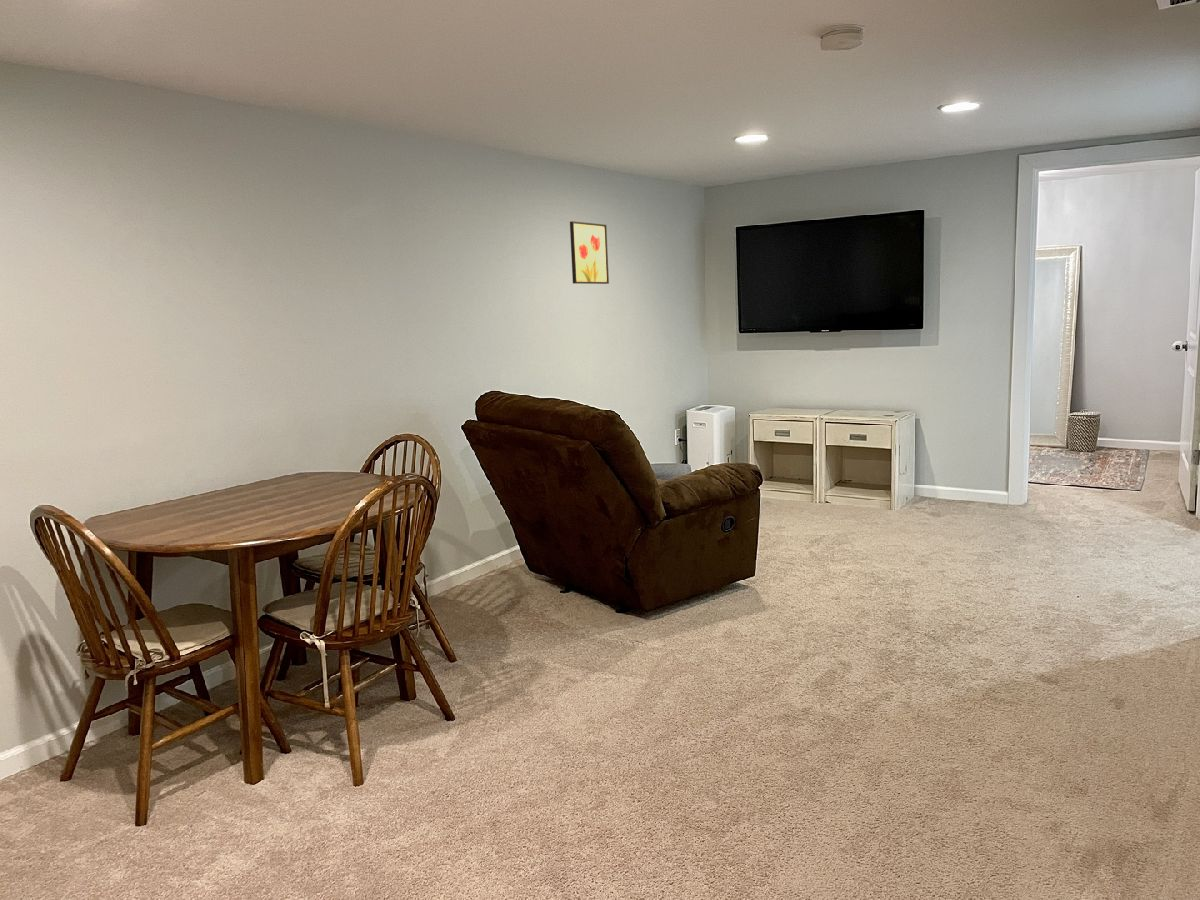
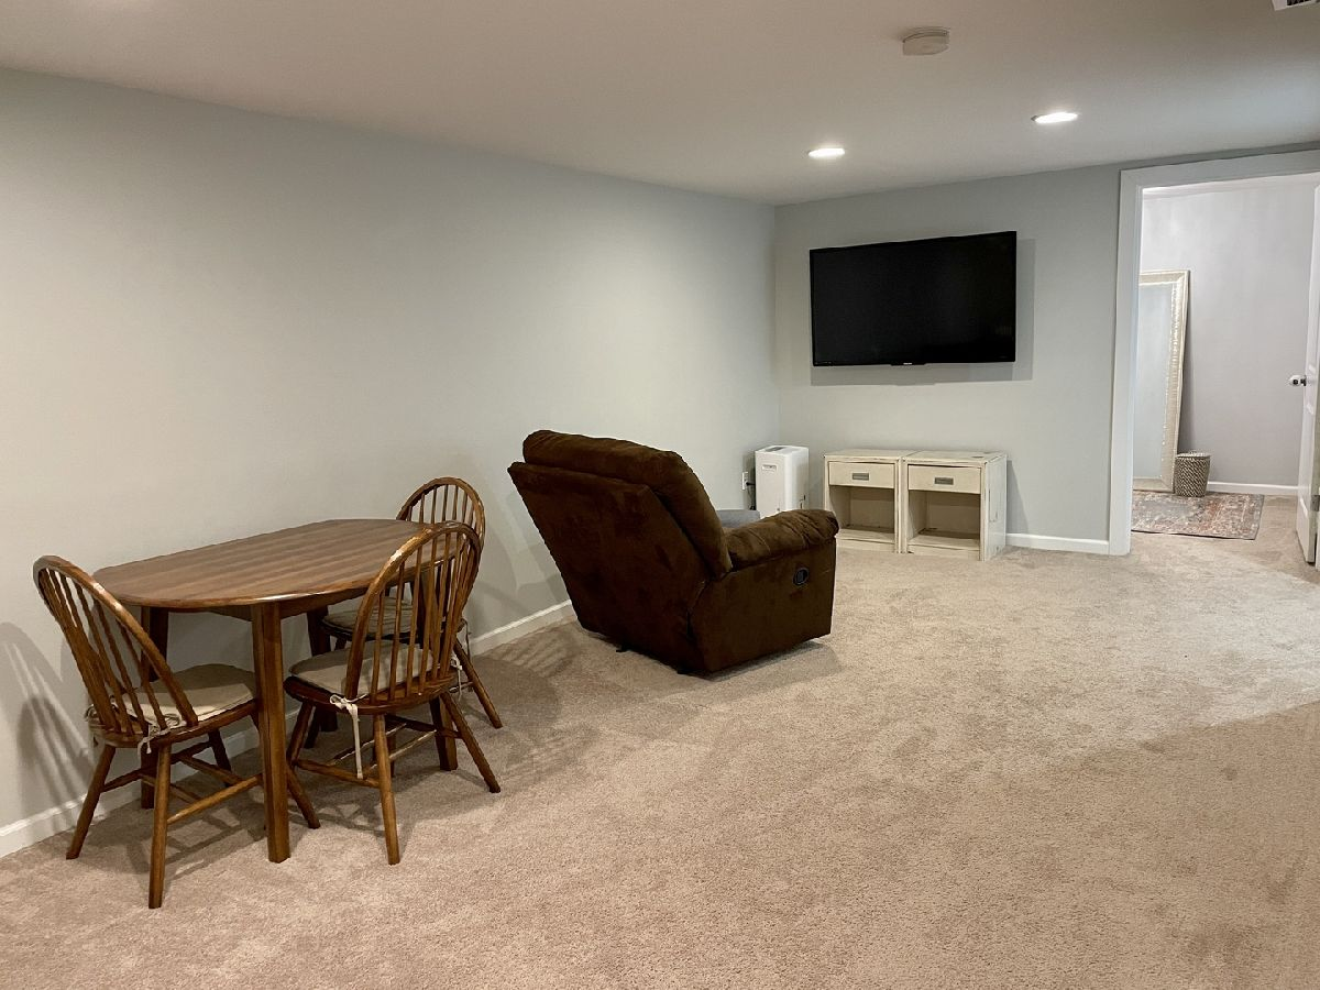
- wall art (588, 253)
